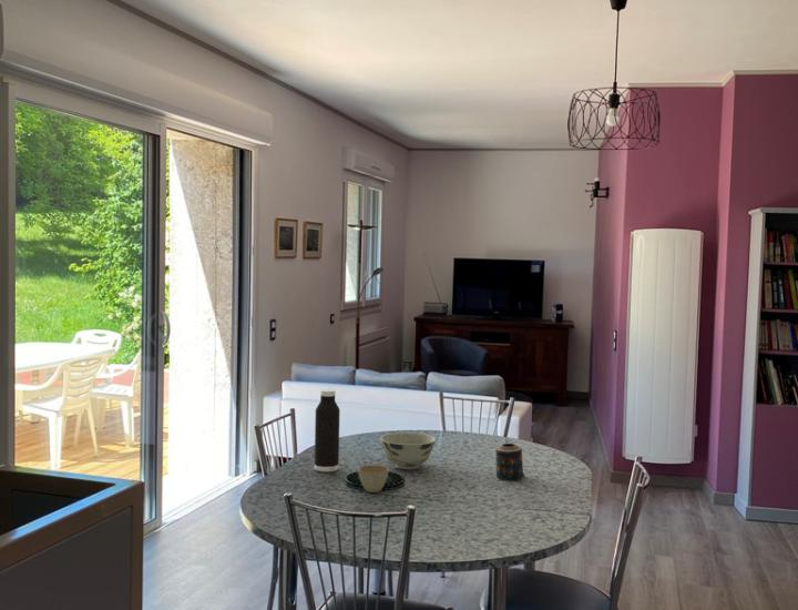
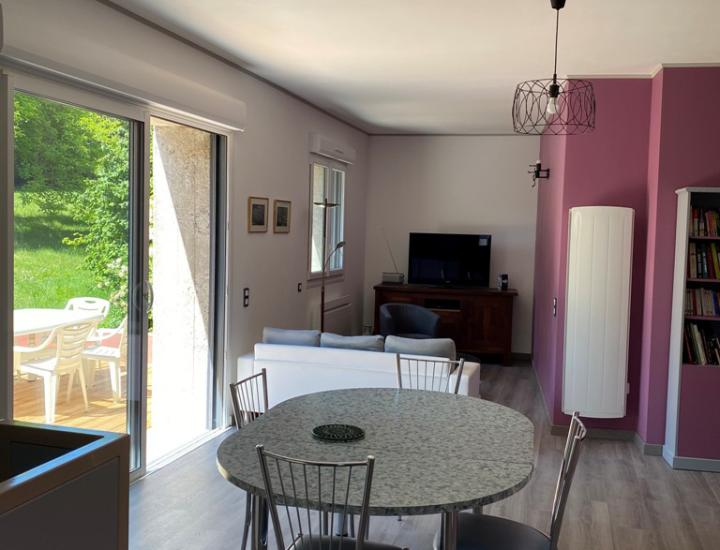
- water bottle (327, 429)
- bowl (407, 451)
- flower pot (372, 479)
- candle (509, 459)
